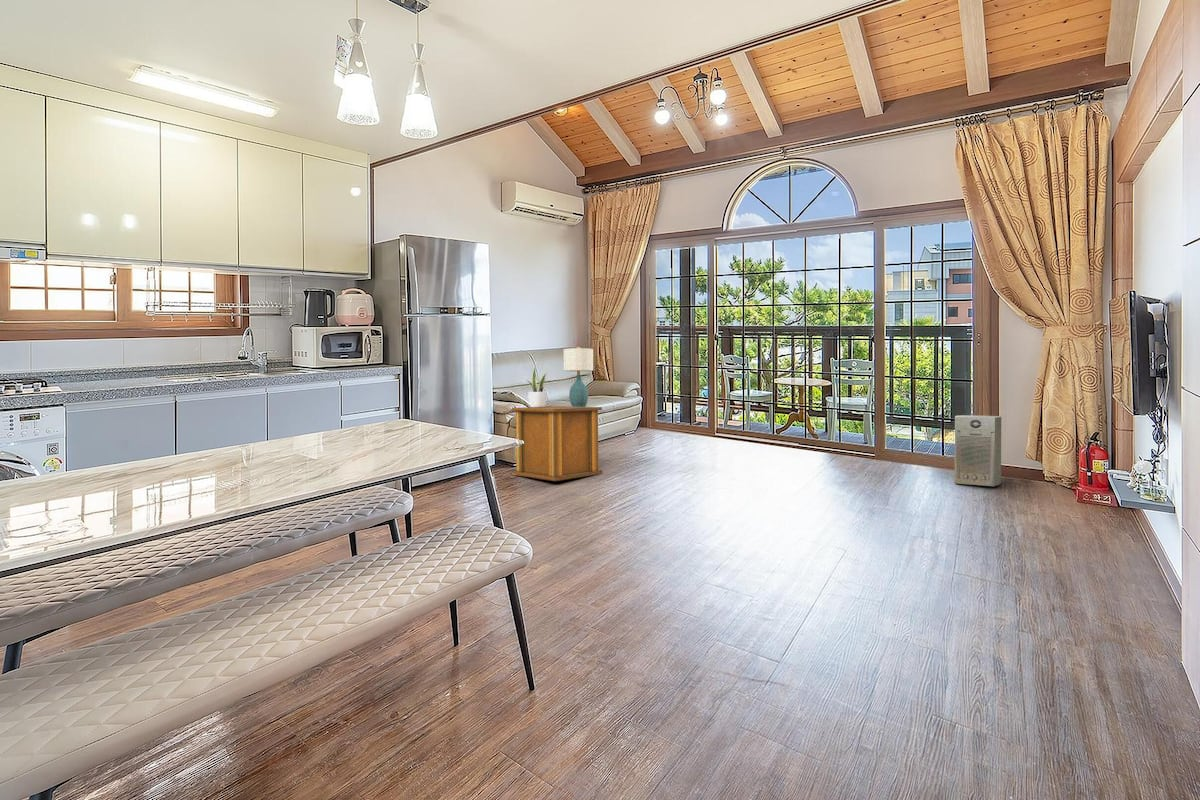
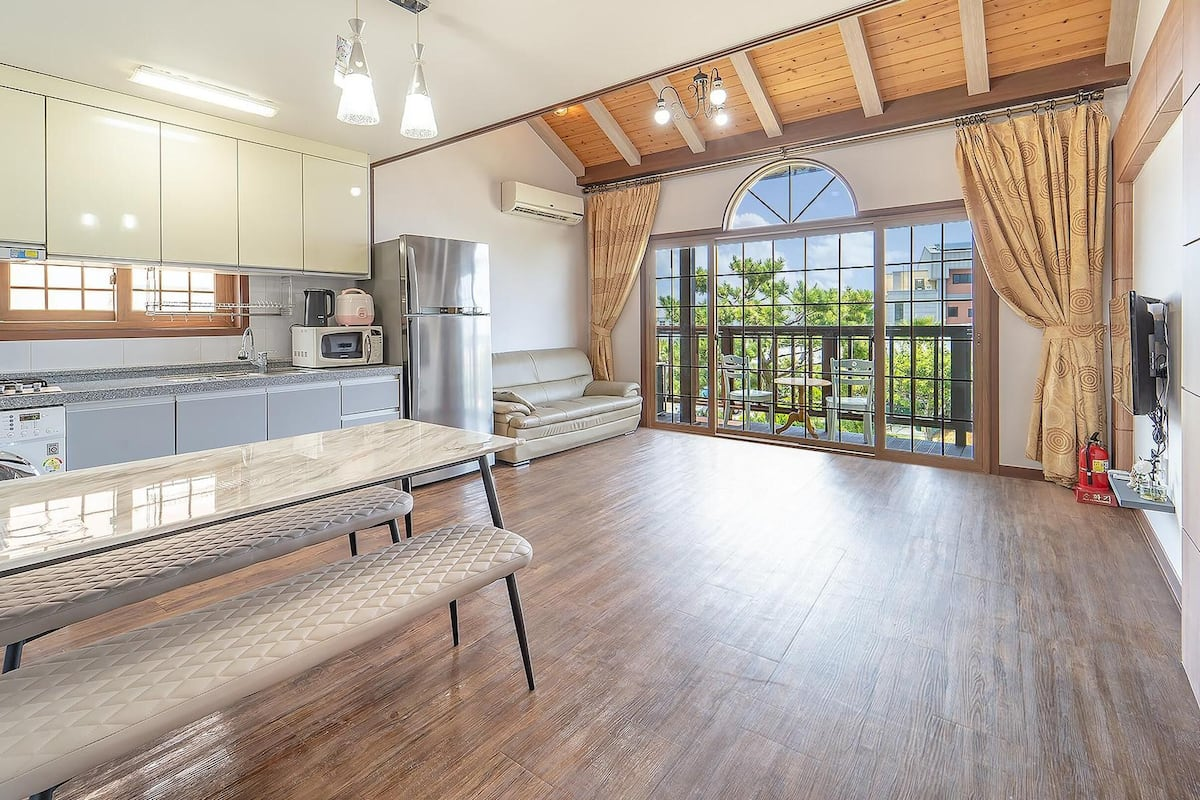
- side table (557, 440)
- potted plant (536, 386)
- table lamp (578, 376)
- fan (977, 449)
